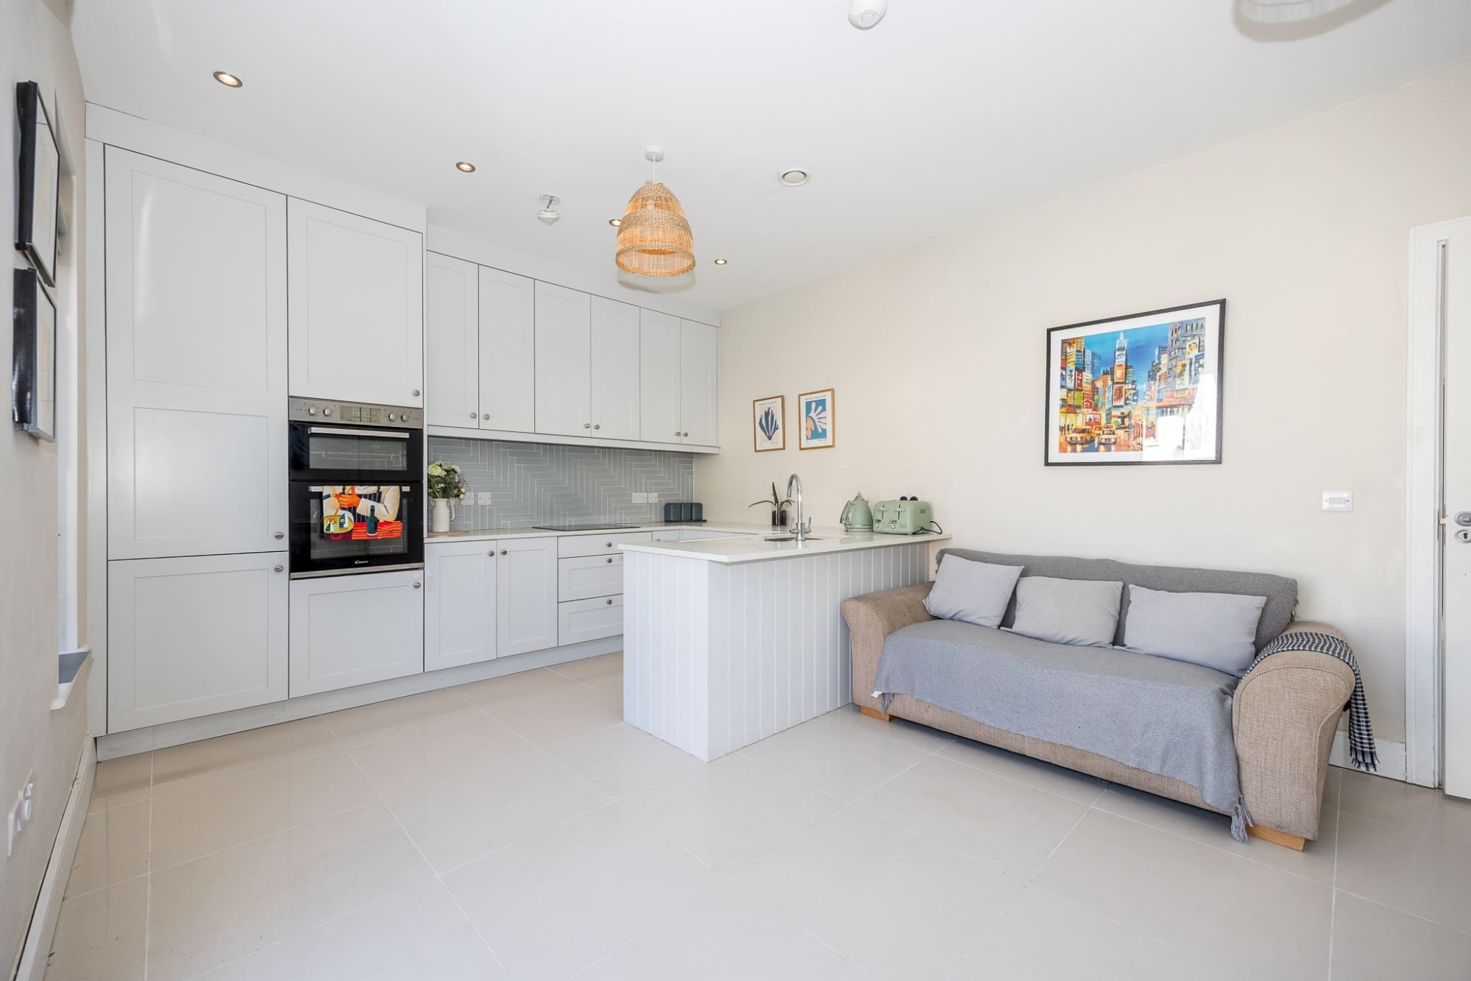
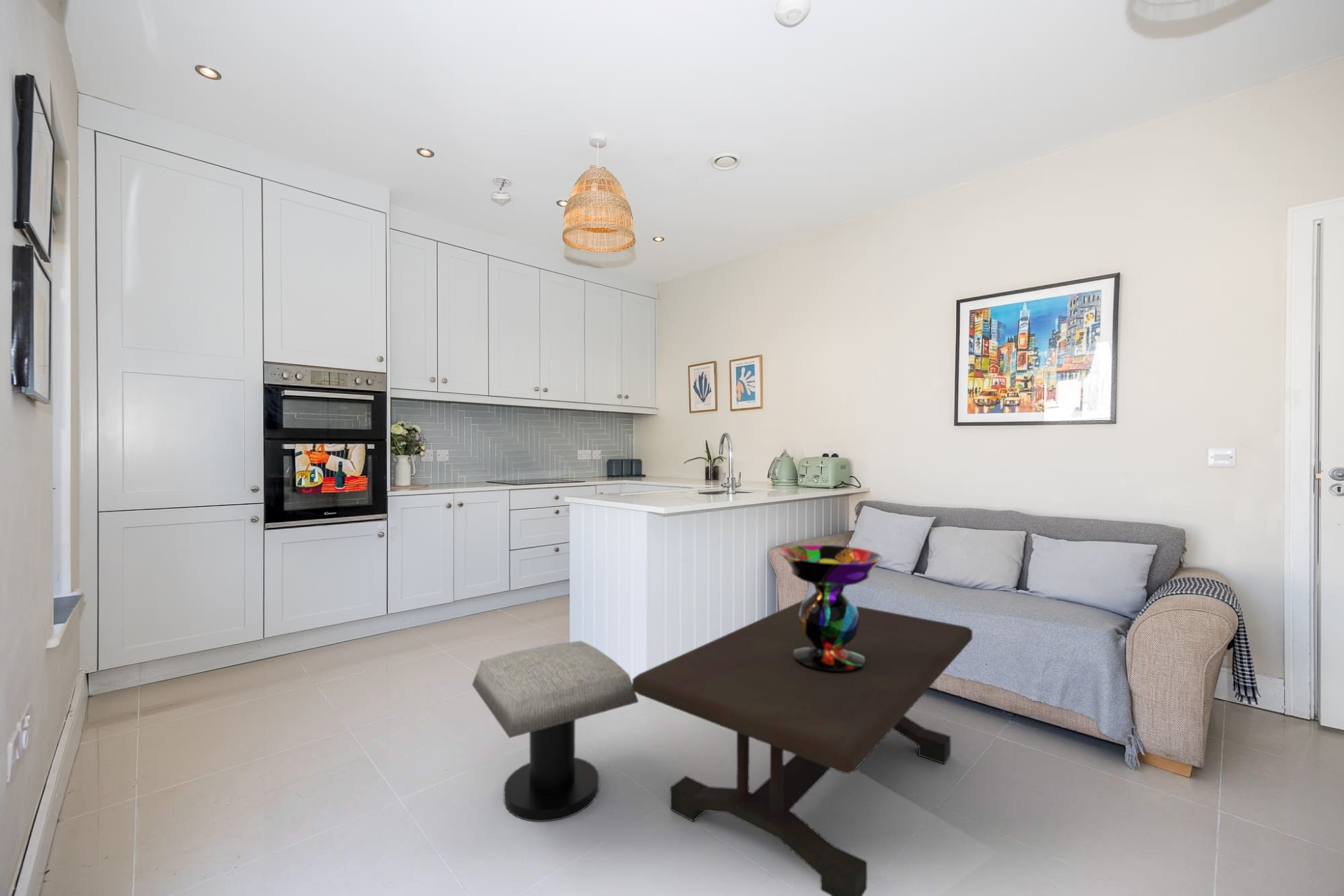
+ decorative bowl (828, 606)
+ coffee table (822, 715)
+ stool (552, 725)
